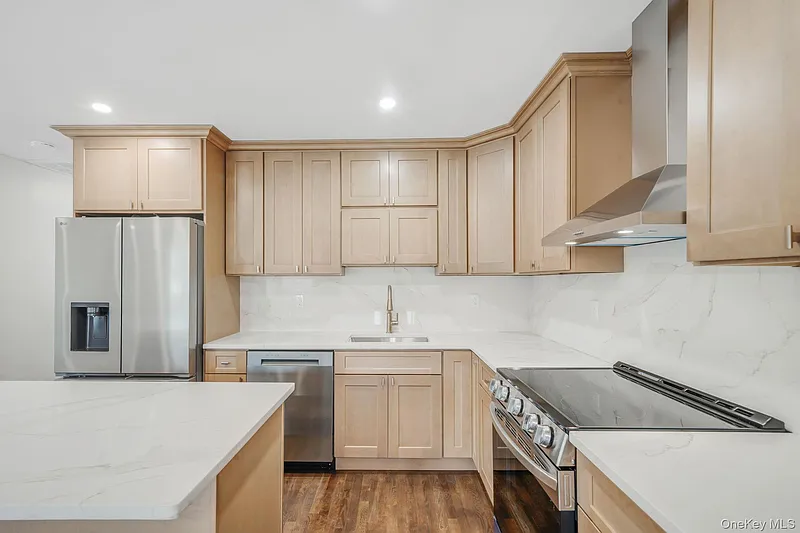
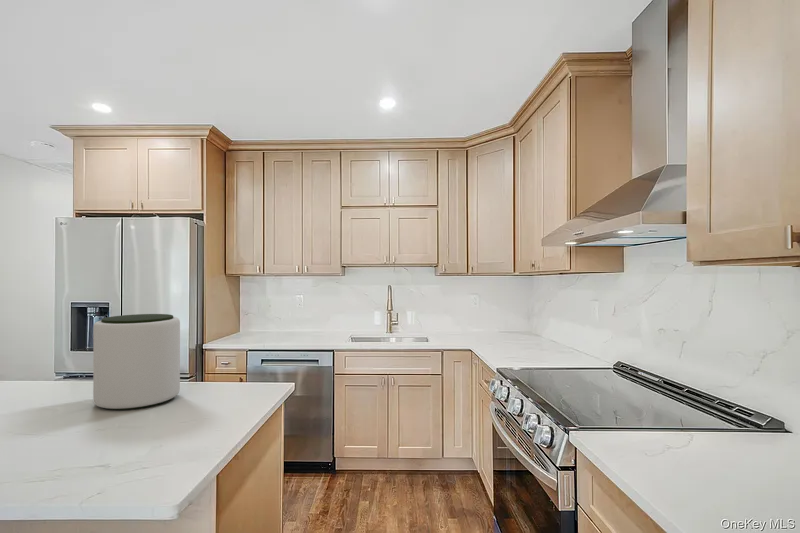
+ plant pot (138, 358)
